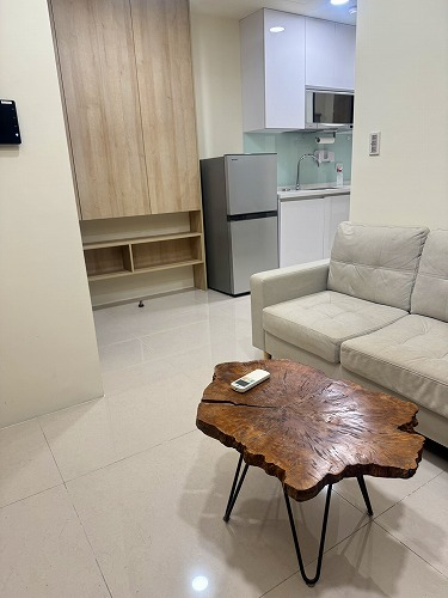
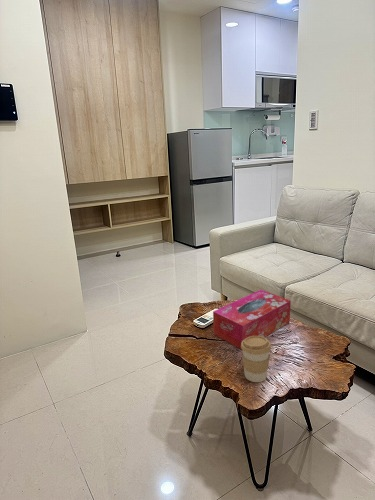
+ coffee cup (255, 357)
+ tissue box (252, 317)
